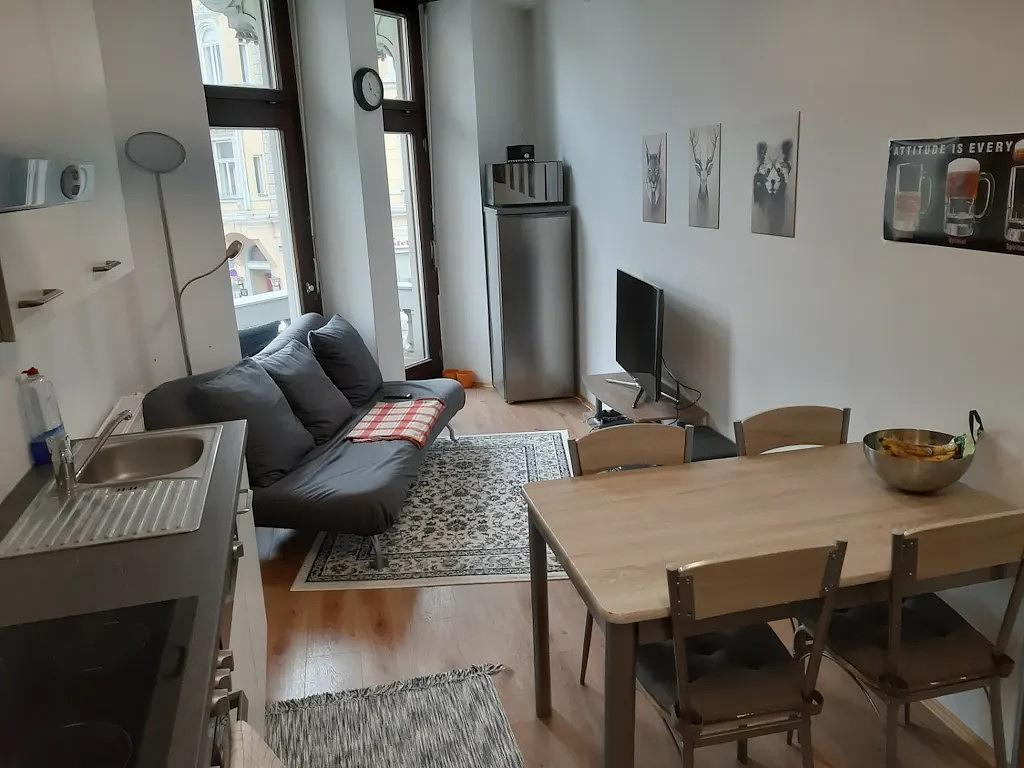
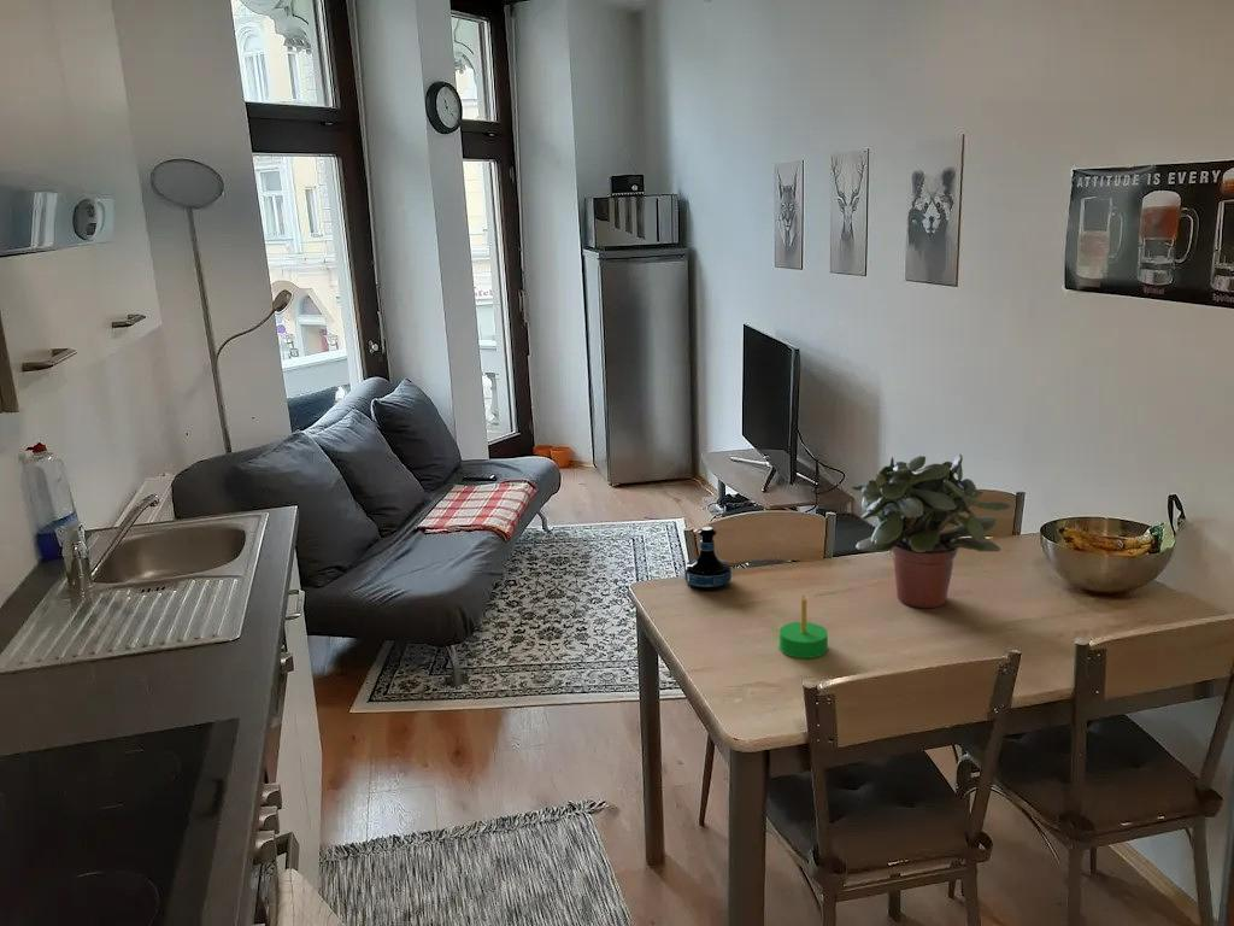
+ candle (803, 620)
+ tequila bottle (707, 555)
+ potted plant (927, 527)
